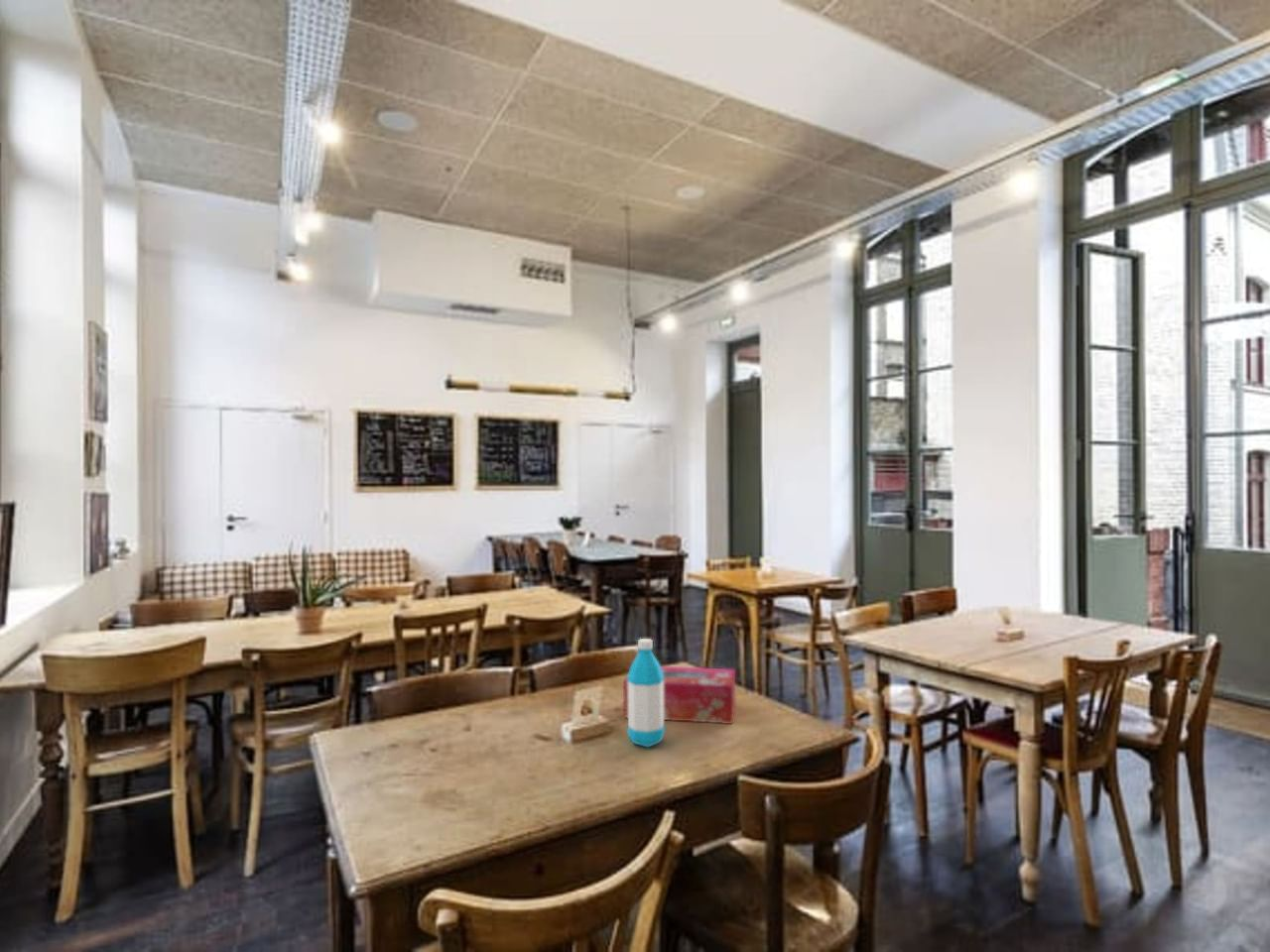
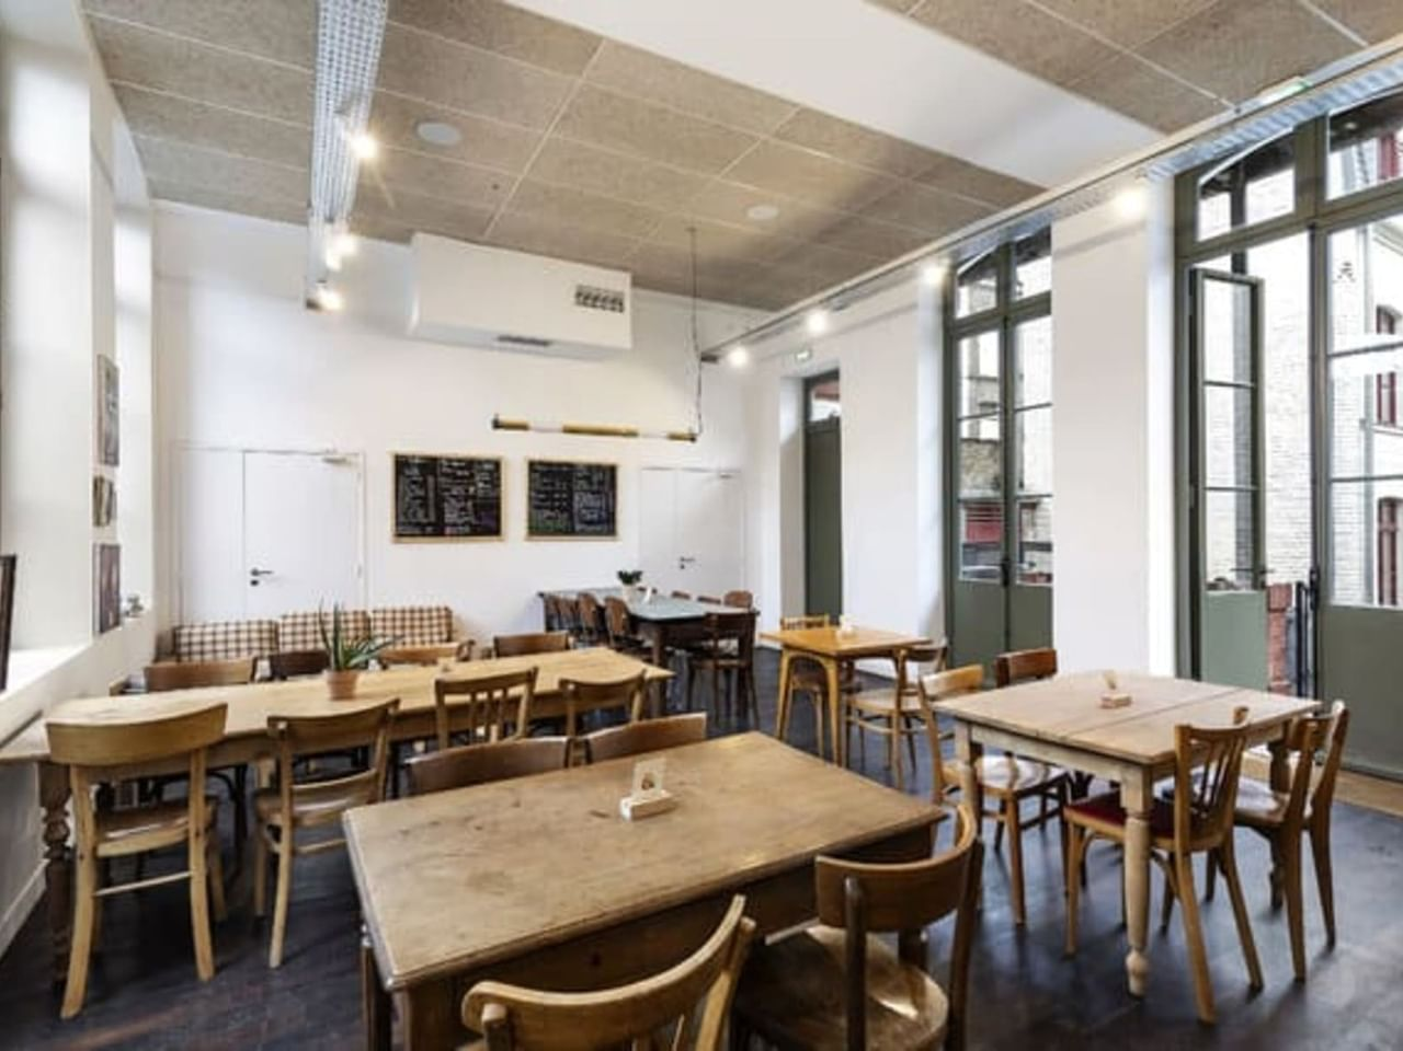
- tissue box (681, 692)
- water bottle (645, 690)
